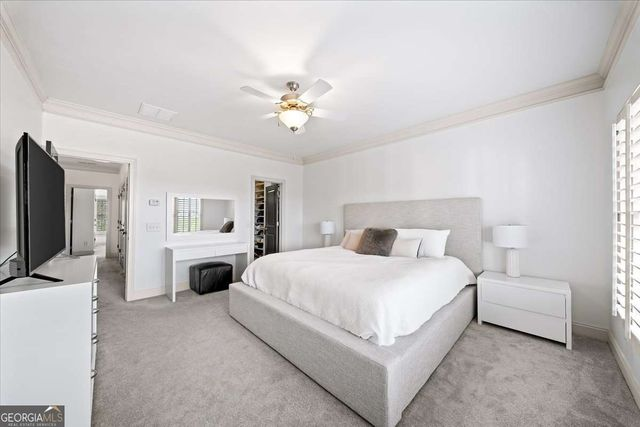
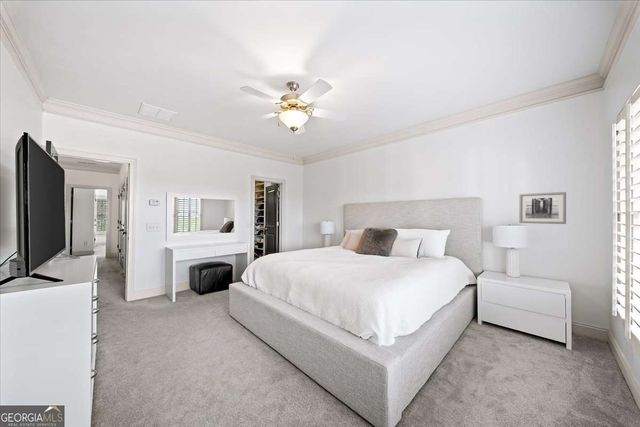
+ wall art (541, 208)
